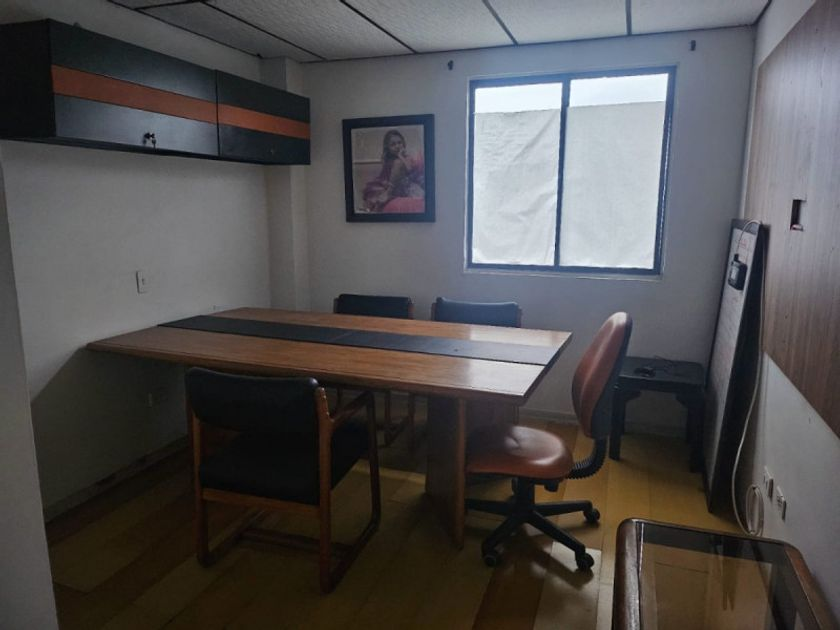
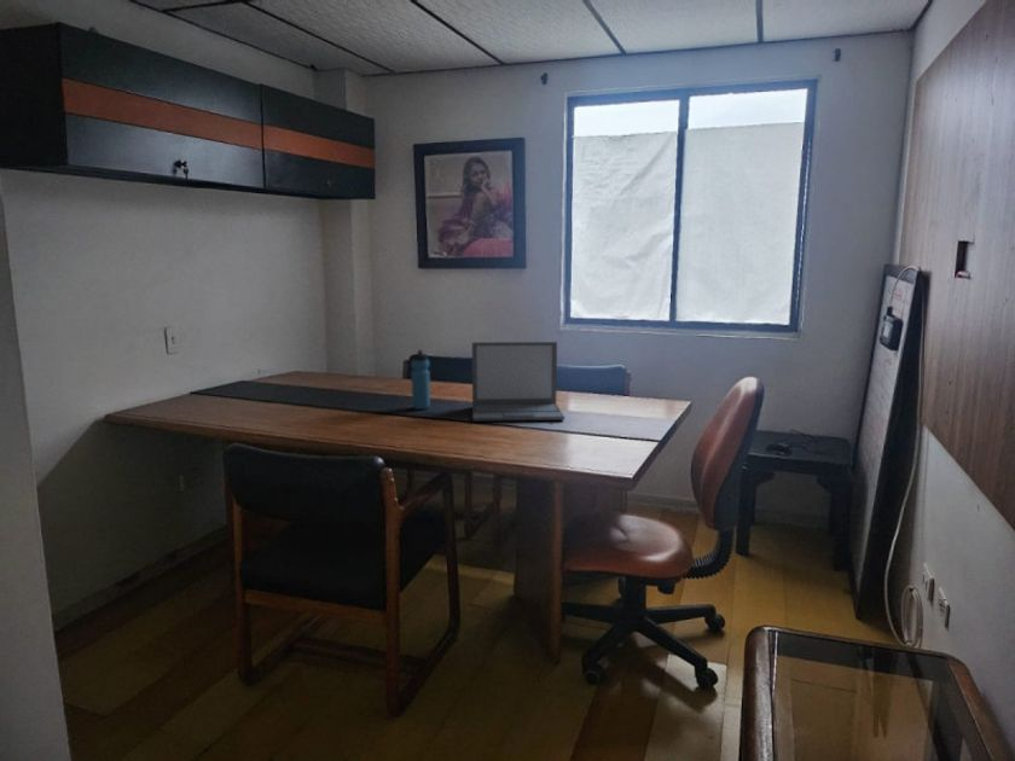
+ laptop (516, 379)
+ water bottle (420, 378)
